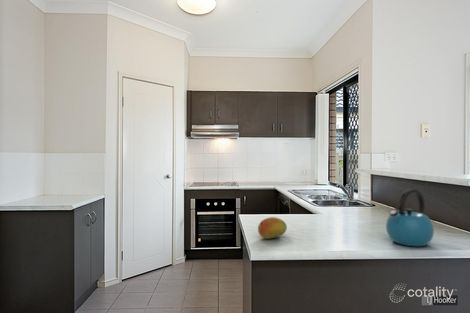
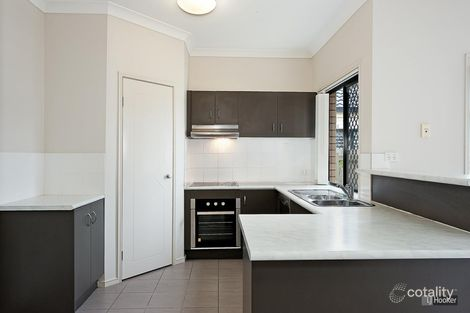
- kettle (407, 216)
- fruit (273, 227)
